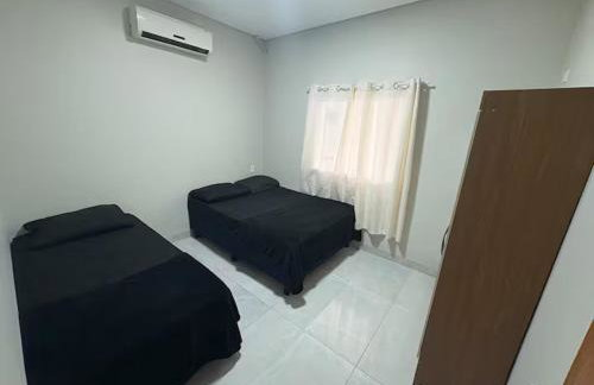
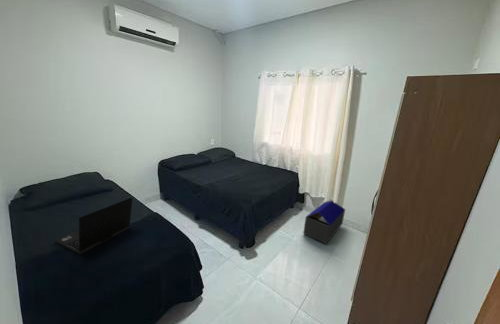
+ architectural model (325, 216)
+ laptop (95, 218)
